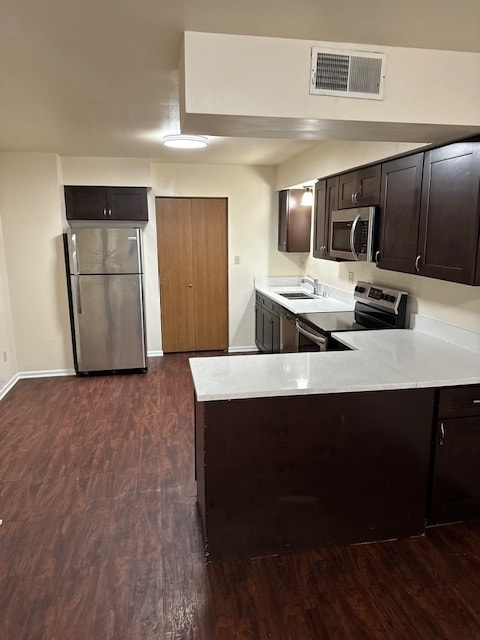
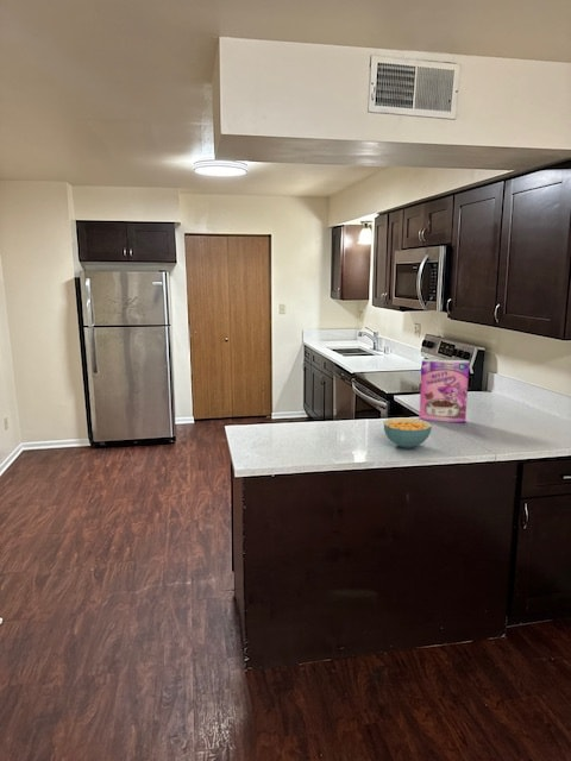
+ cereal bowl (406, 434)
+ cereal box (443, 390)
